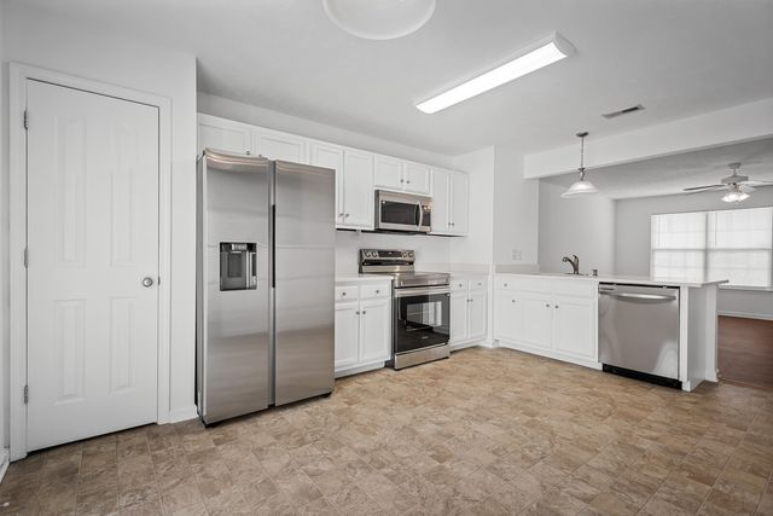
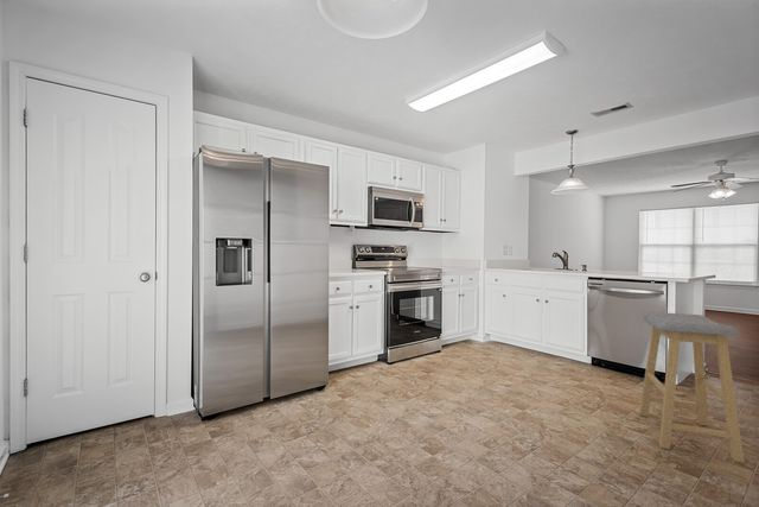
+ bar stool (676, 374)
